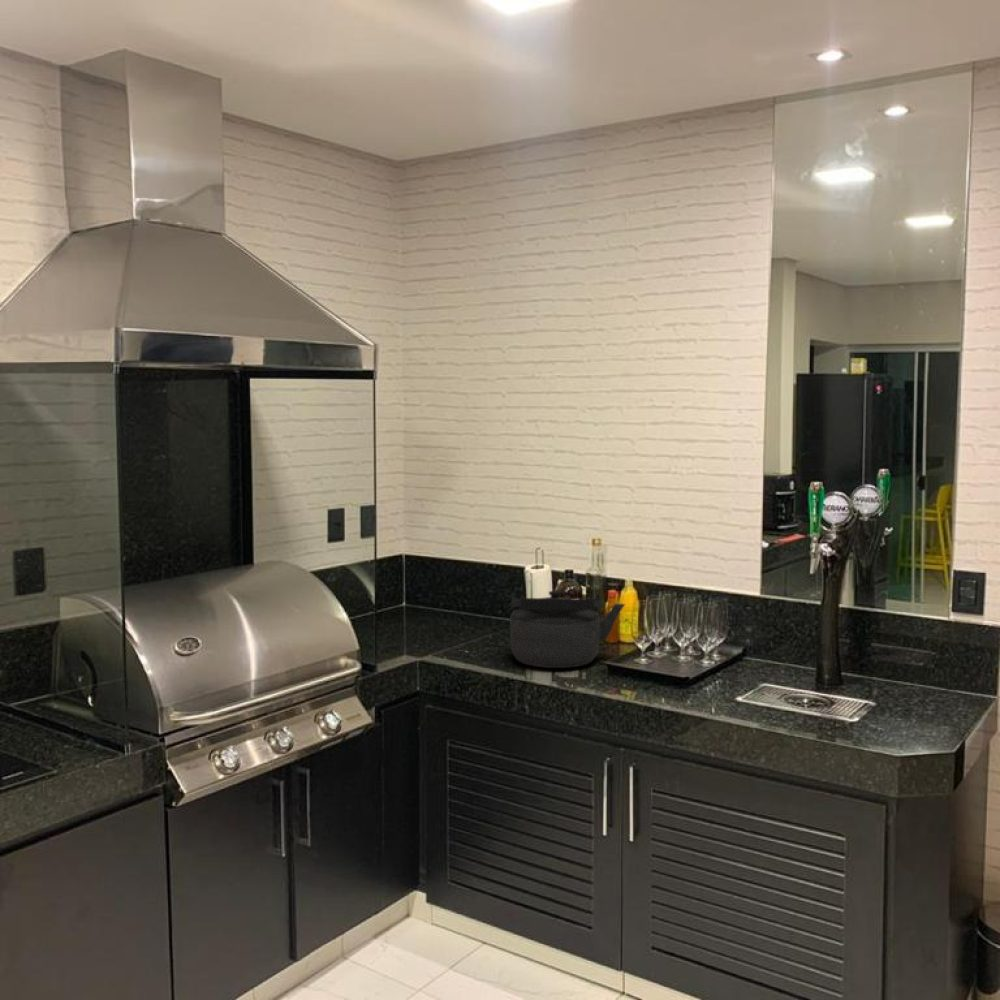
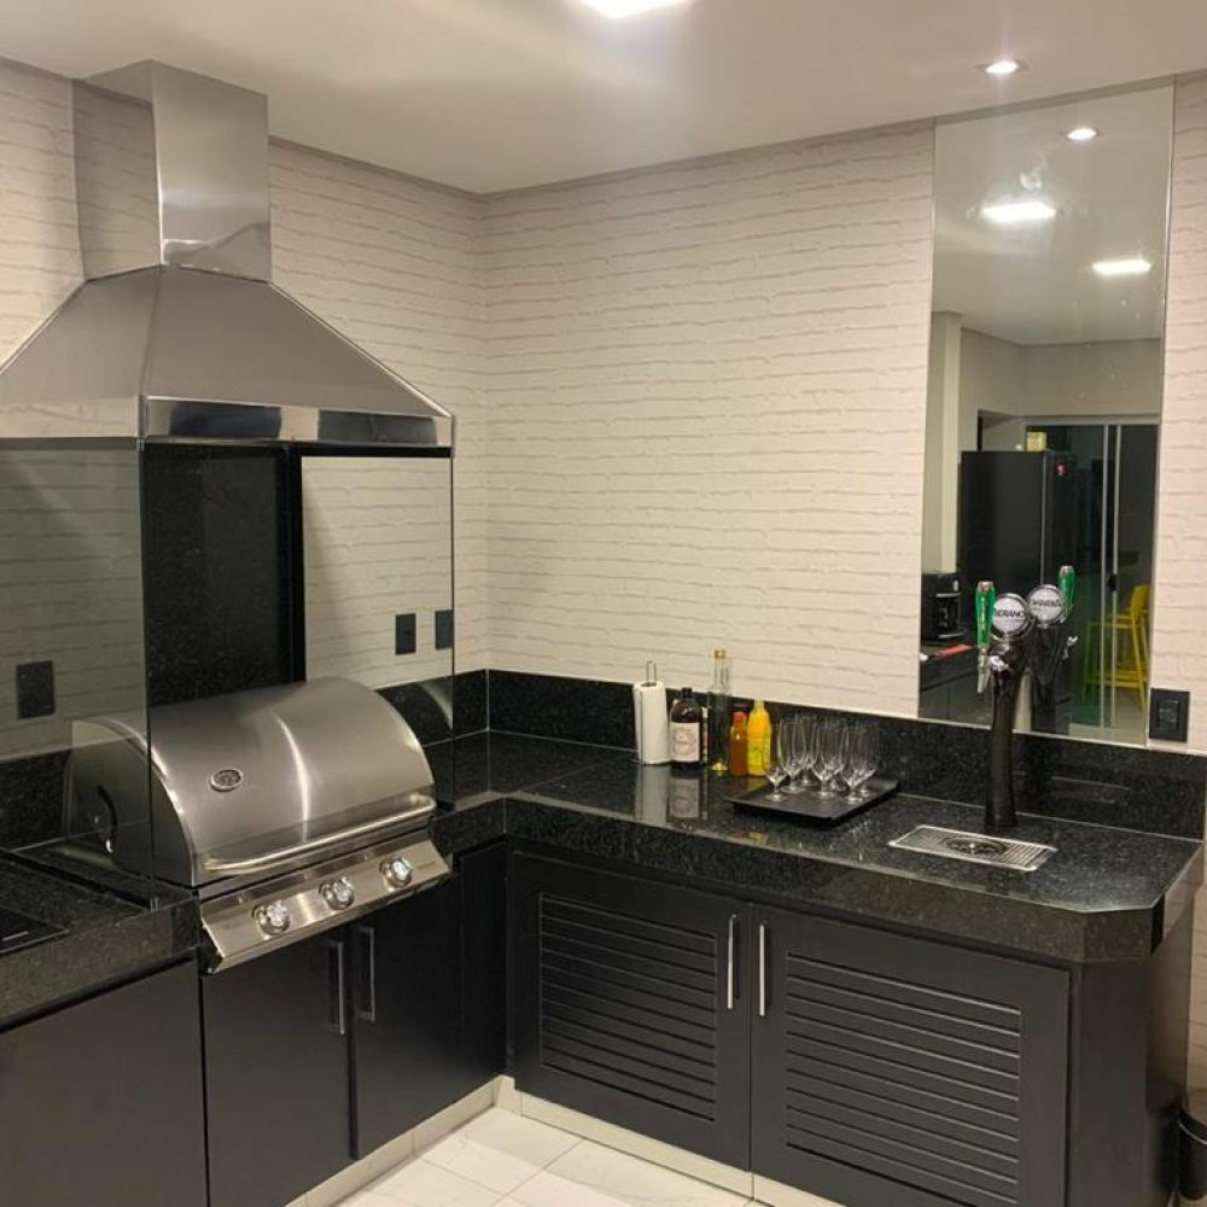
- kettle (557, 625)
